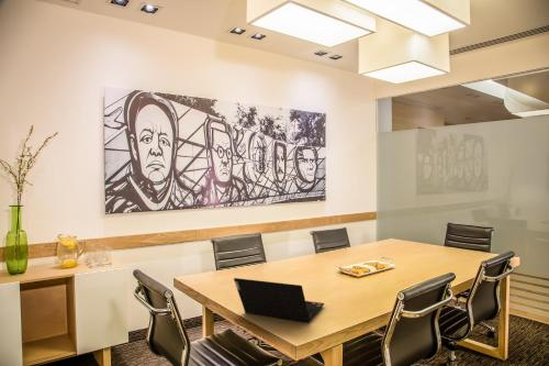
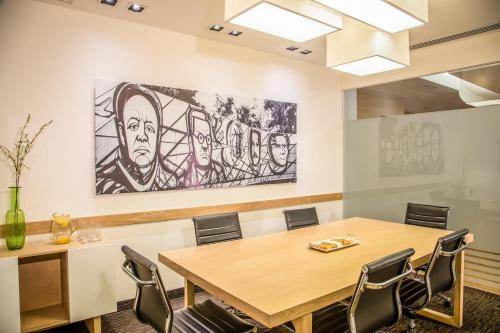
- laptop computer (281, 292)
